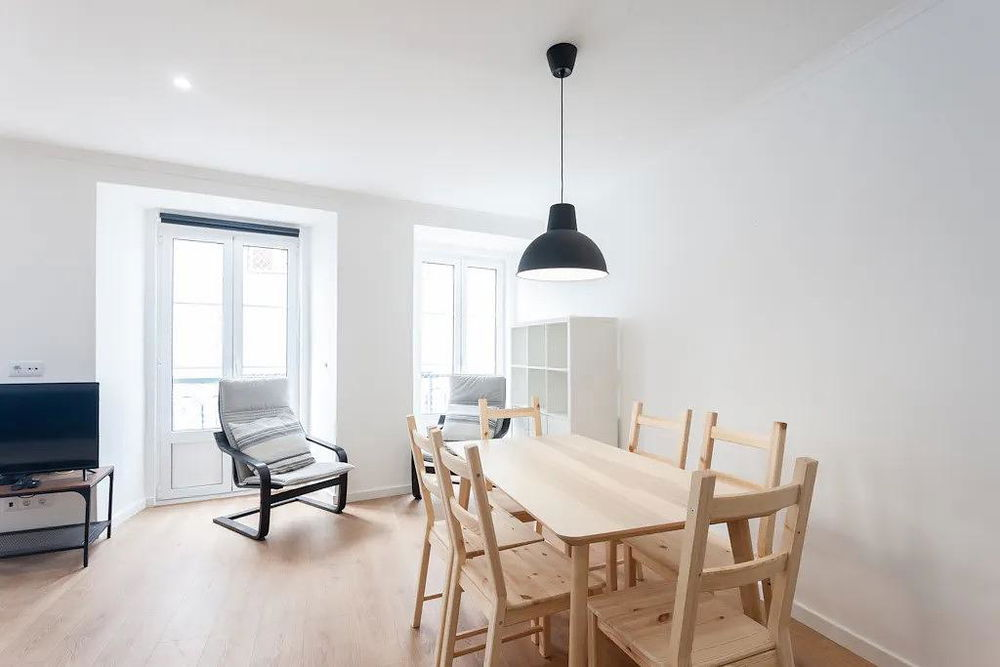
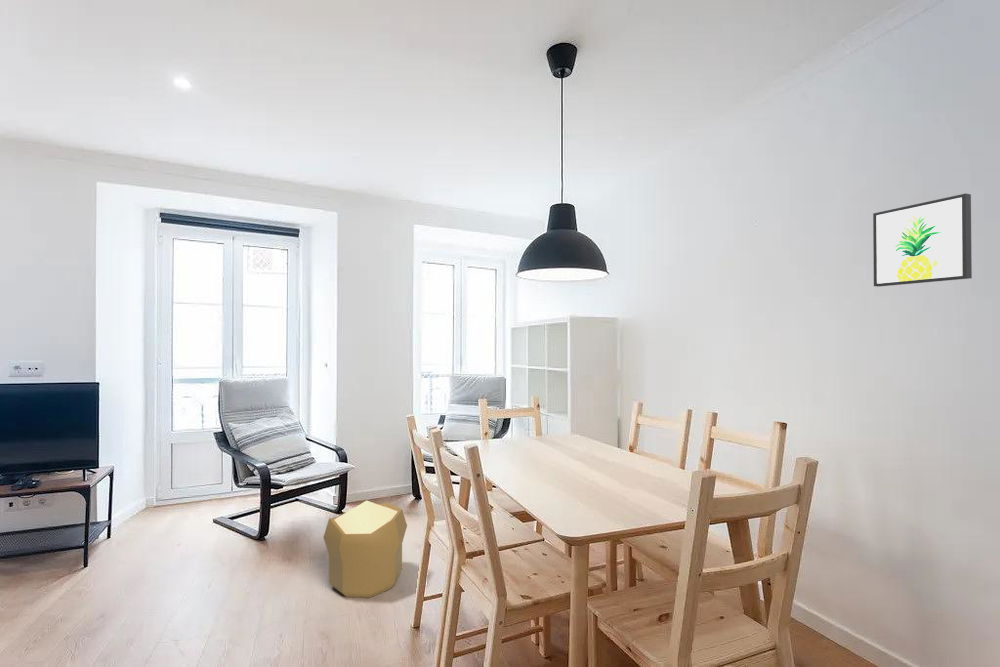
+ pouf (366, 541)
+ wall art (918, 243)
